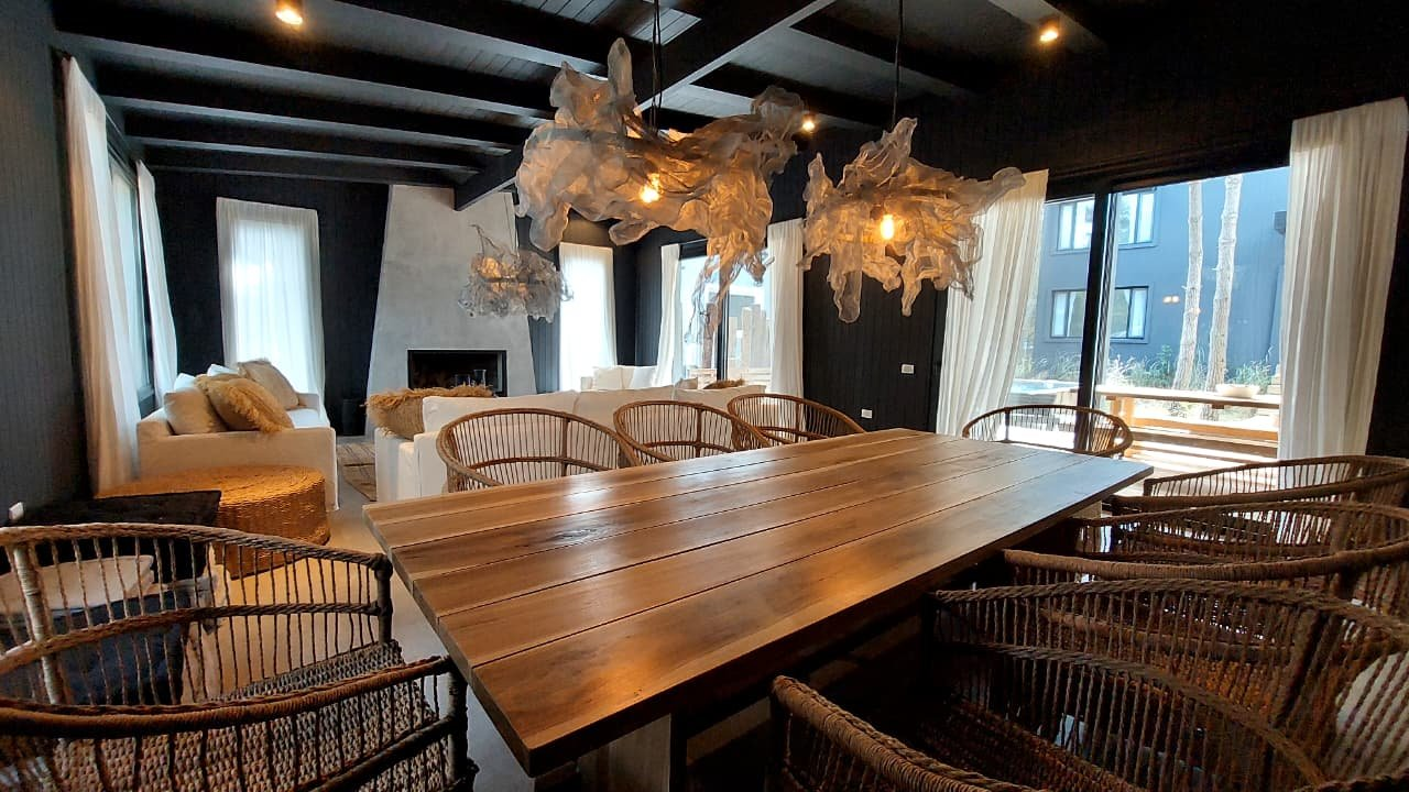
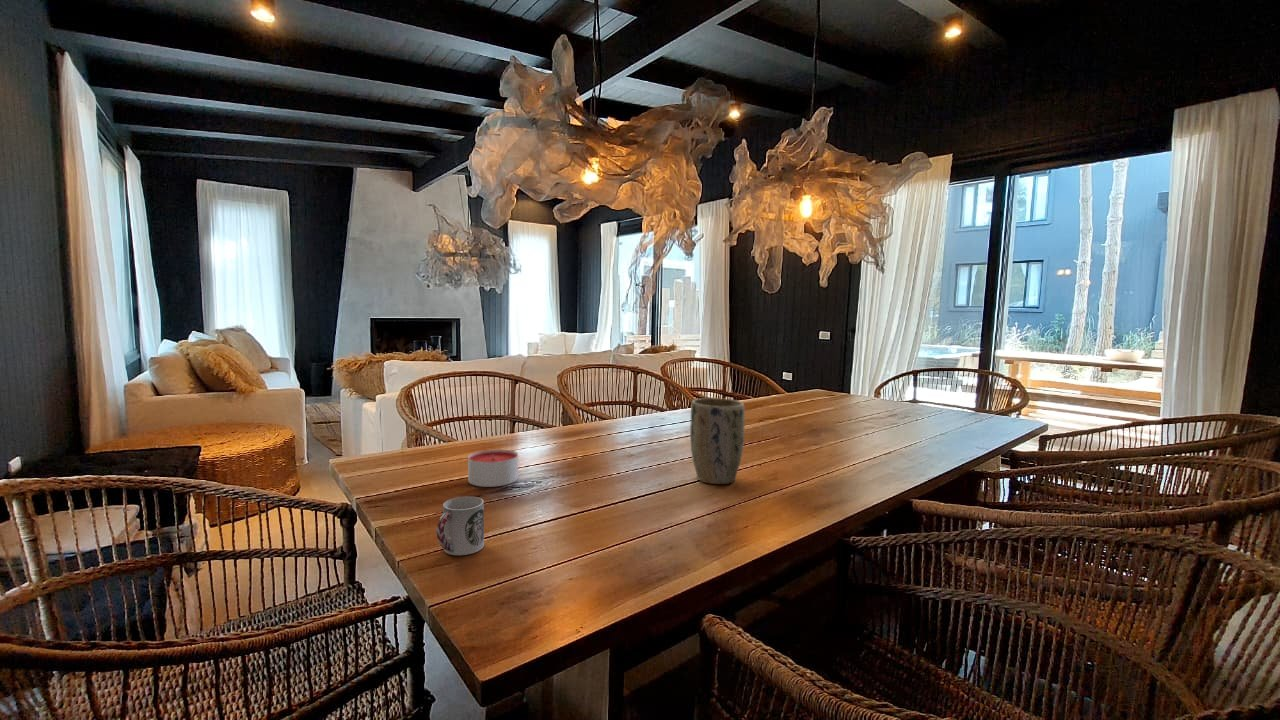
+ candle (493, 466)
+ plant pot (716, 440)
+ cup (458, 528)
